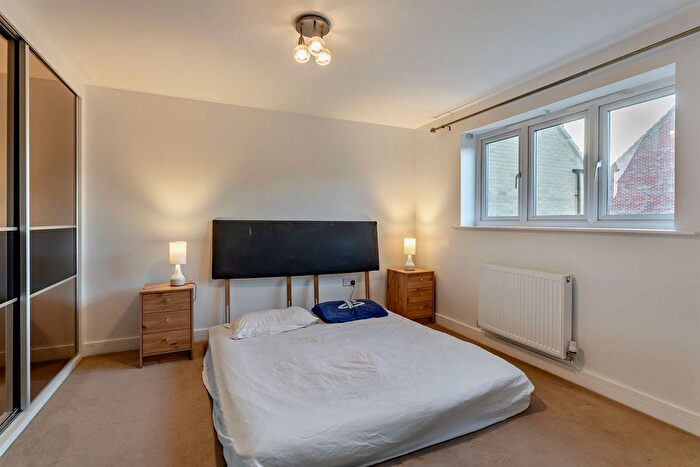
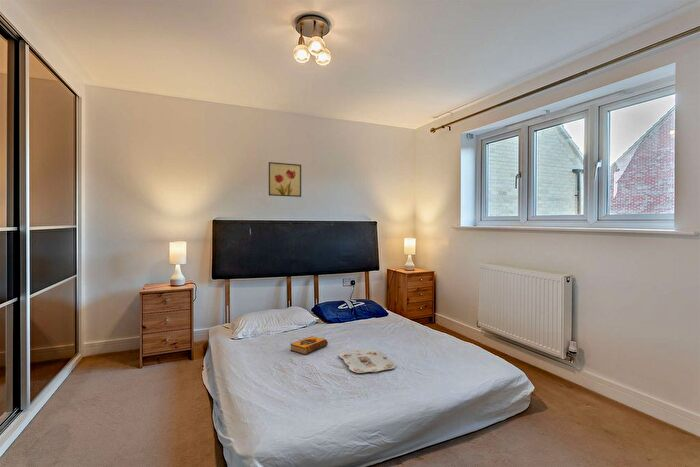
+ hardback book (309, 345)
+ serving tray (366, 360)
+ wall art (285, 179)
